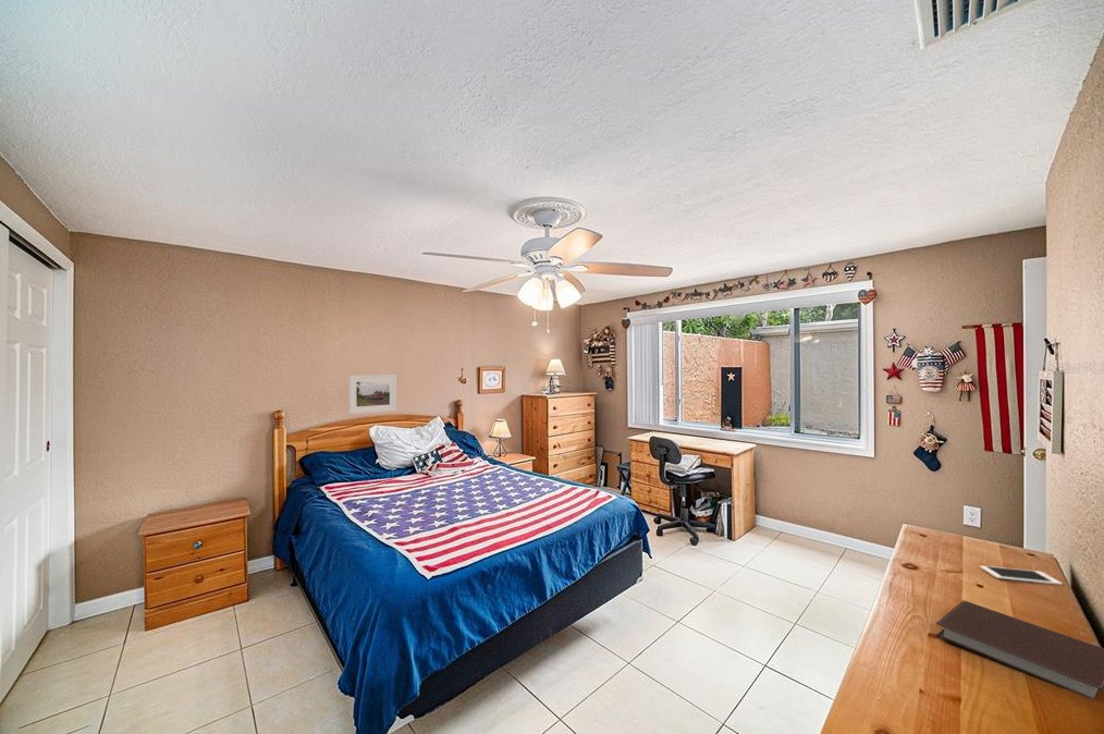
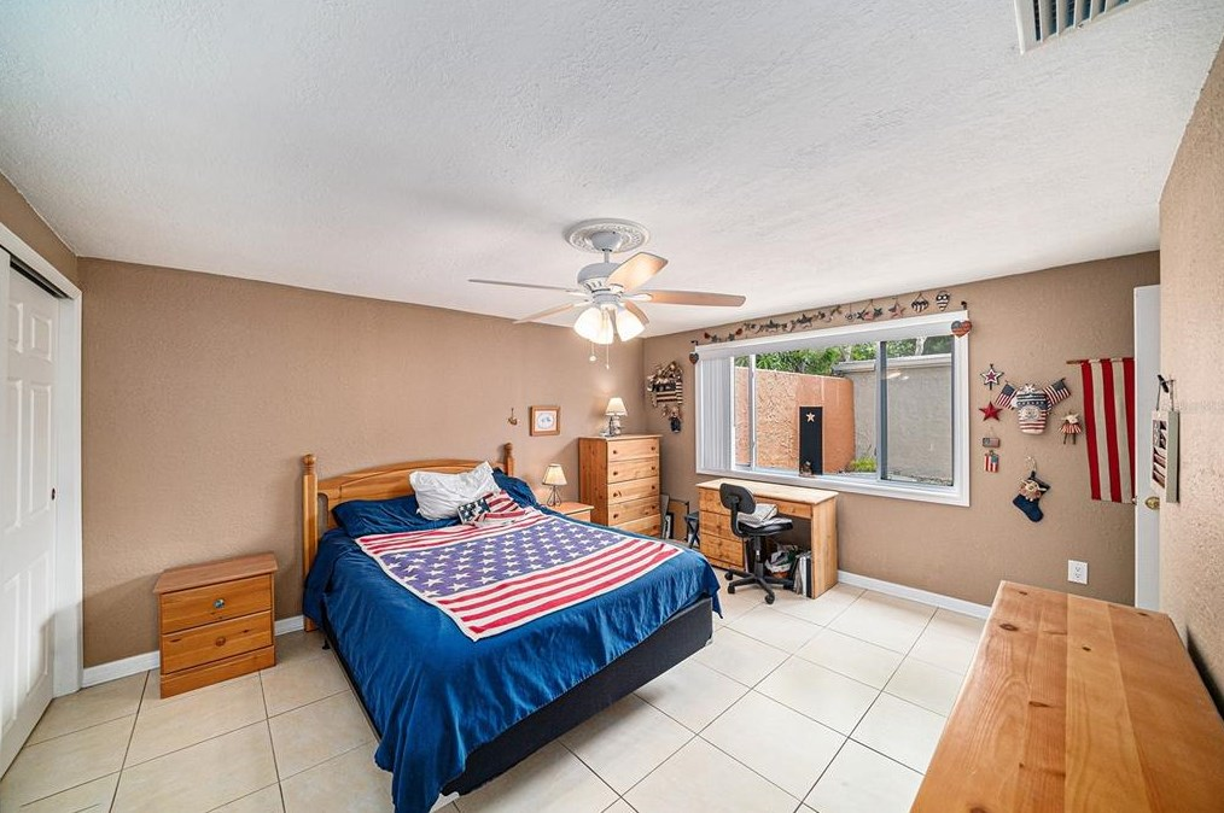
- cell phone (1019, 574)
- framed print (372, 393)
- notebook (1022, 644)
